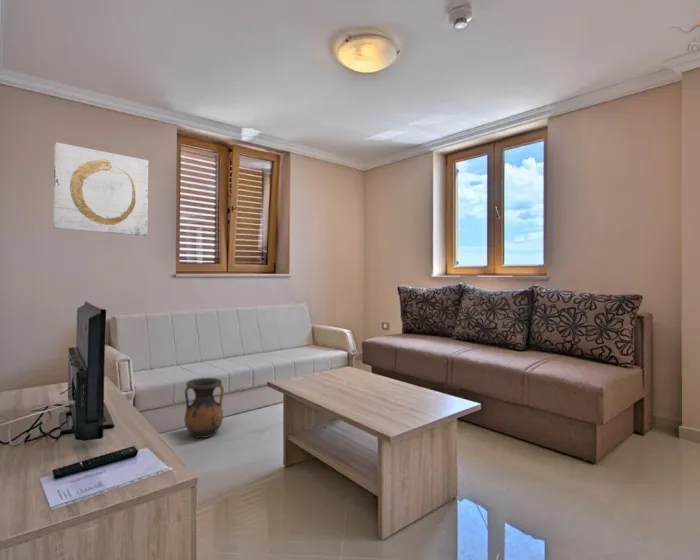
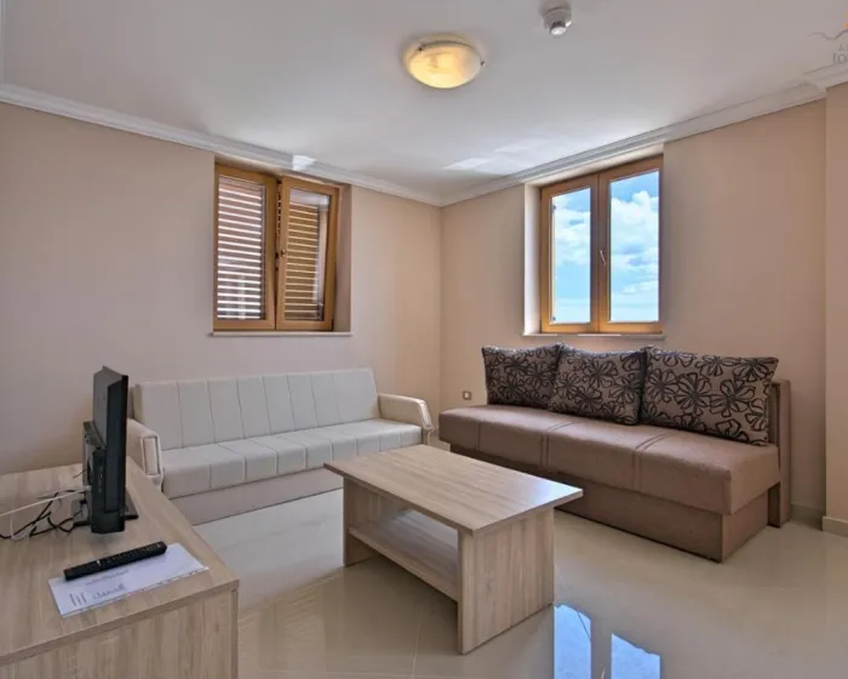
- vase (204, 407)
- wall art (103, 192)
